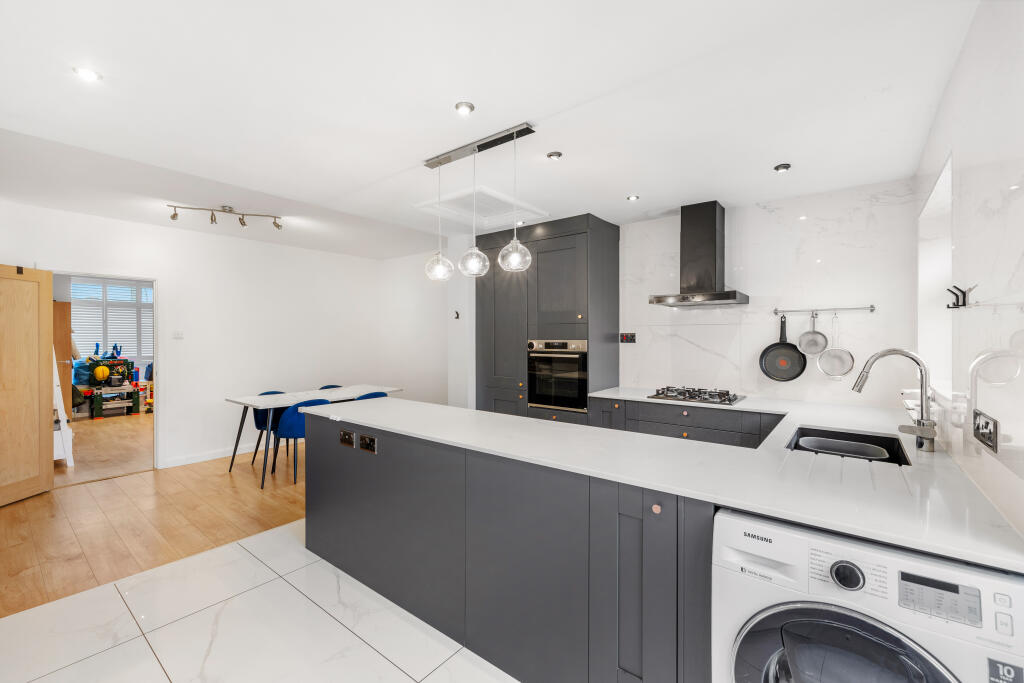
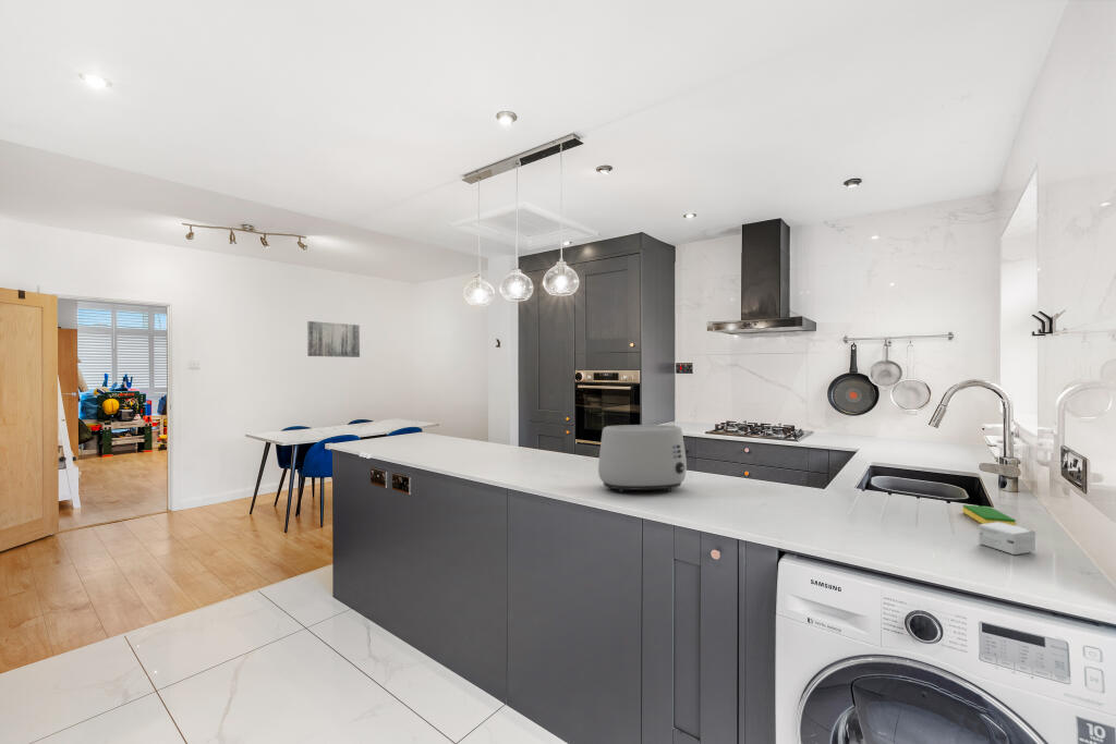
+ dish sponge (987, 515)
+ wall art (335, 340)
+ small box (1006, 537)
+ toaster (643, 458)
